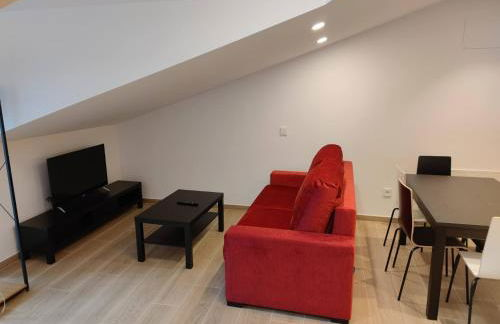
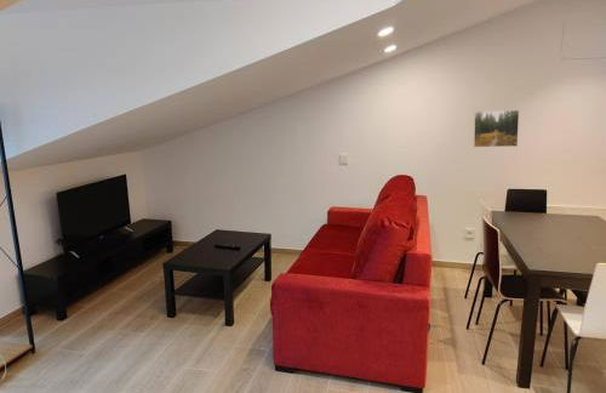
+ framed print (496, 129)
